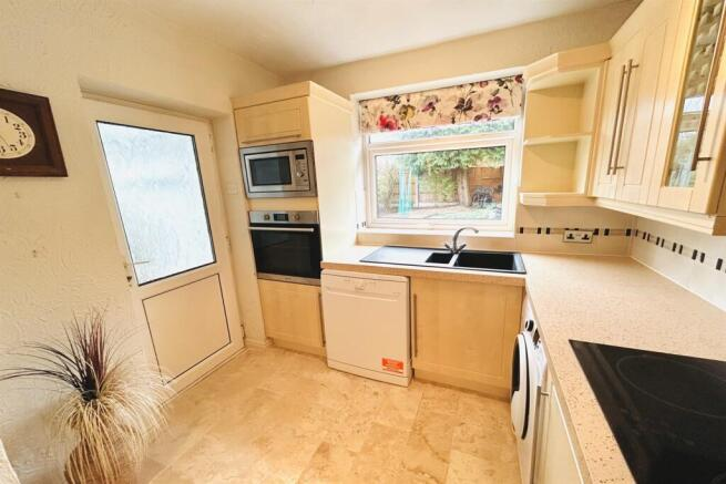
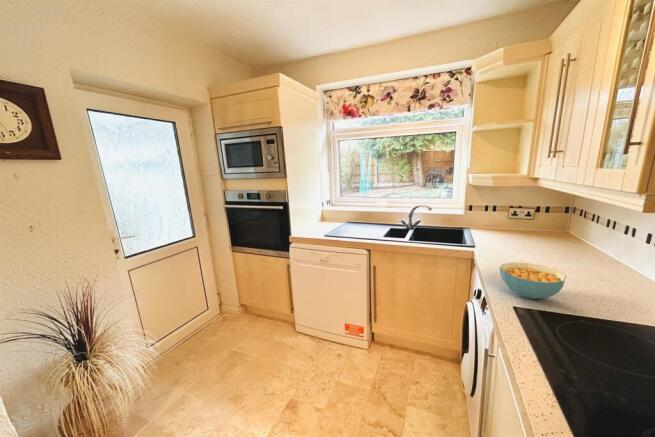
+ cereal bowl (529, 283)
